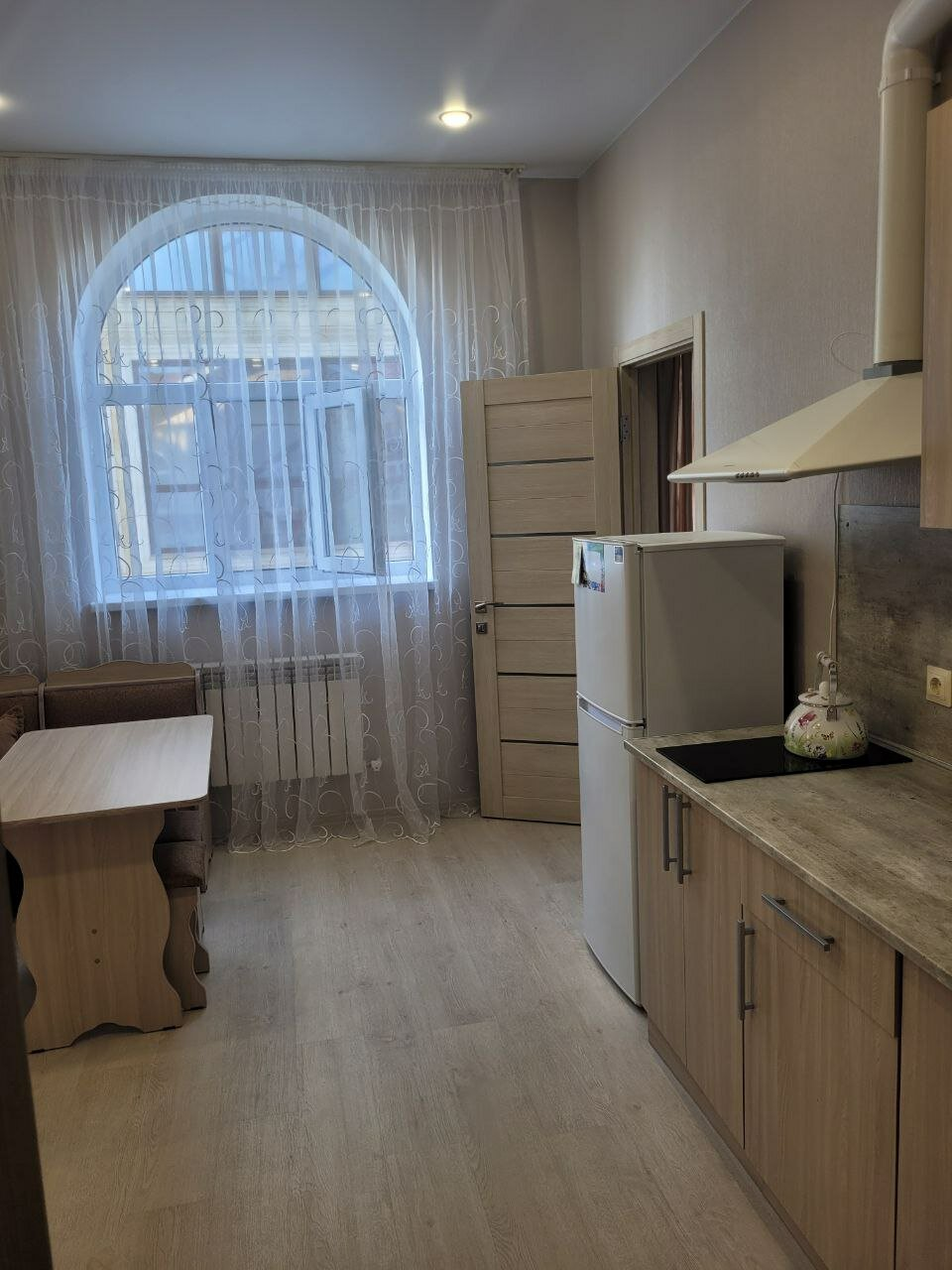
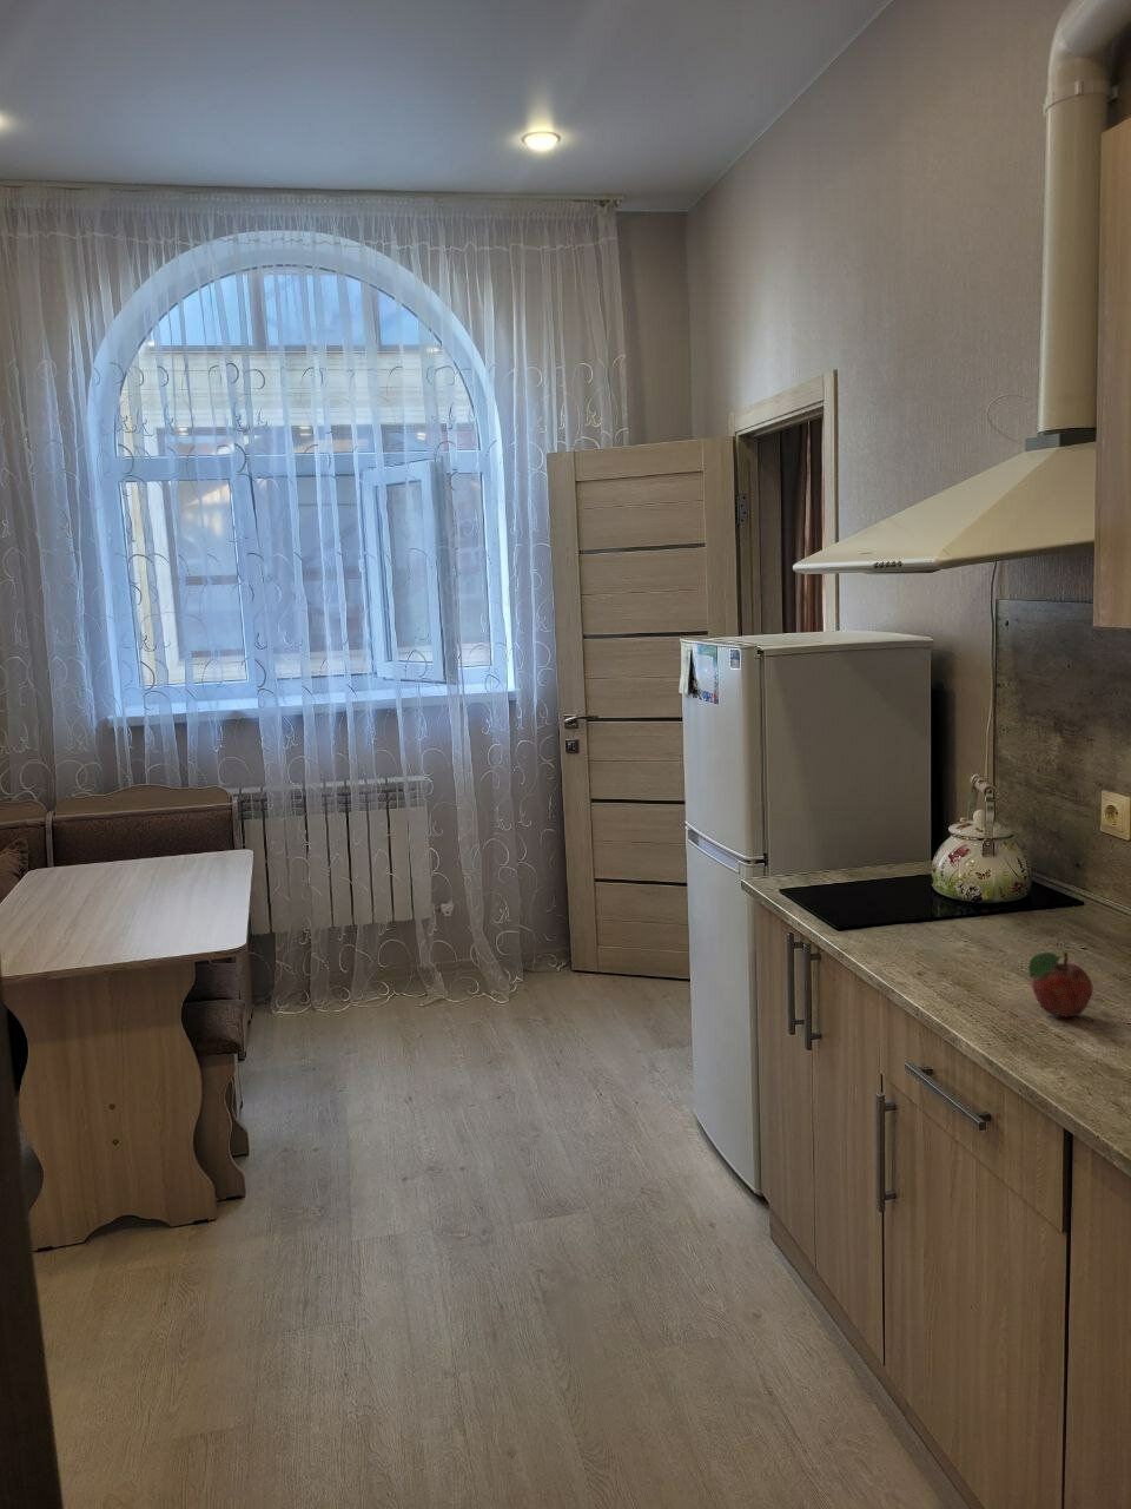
+ fruit (1059, 981)
